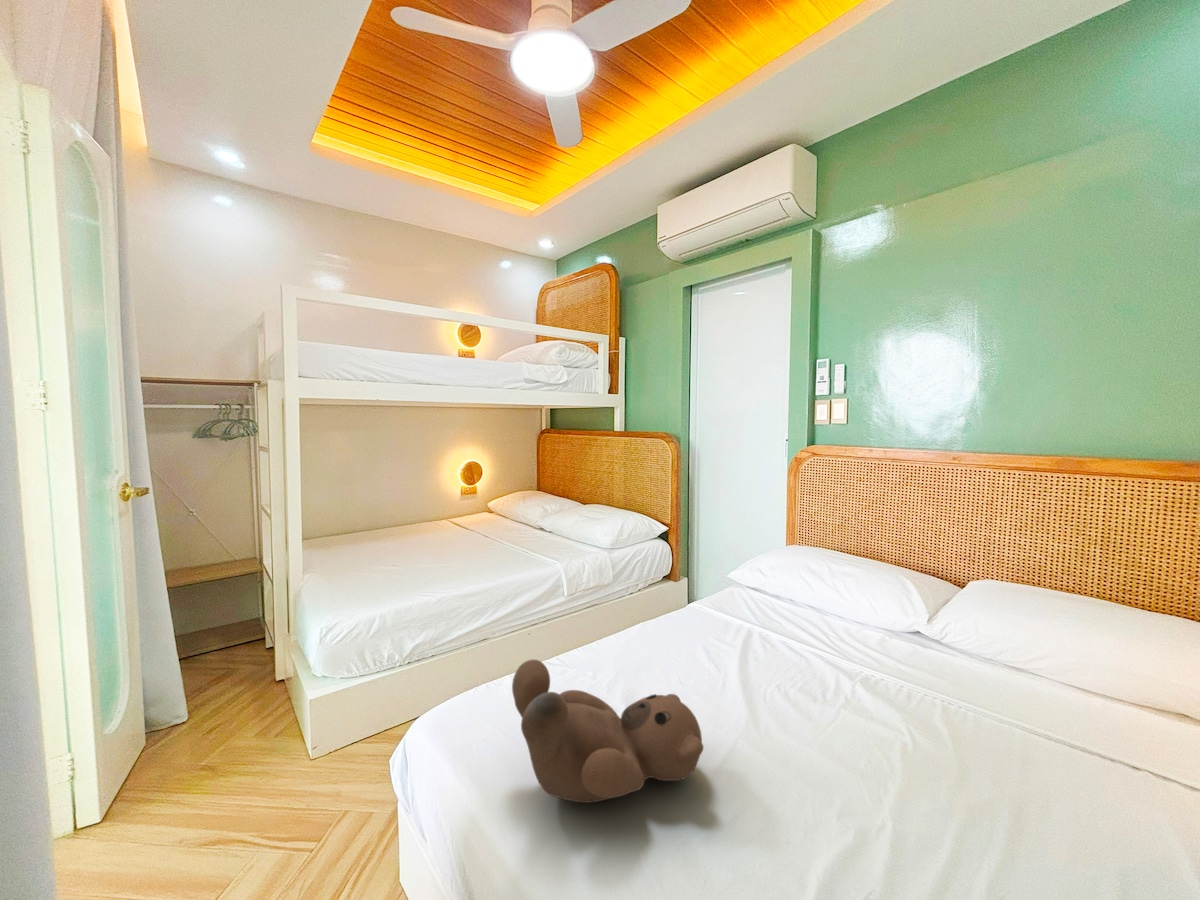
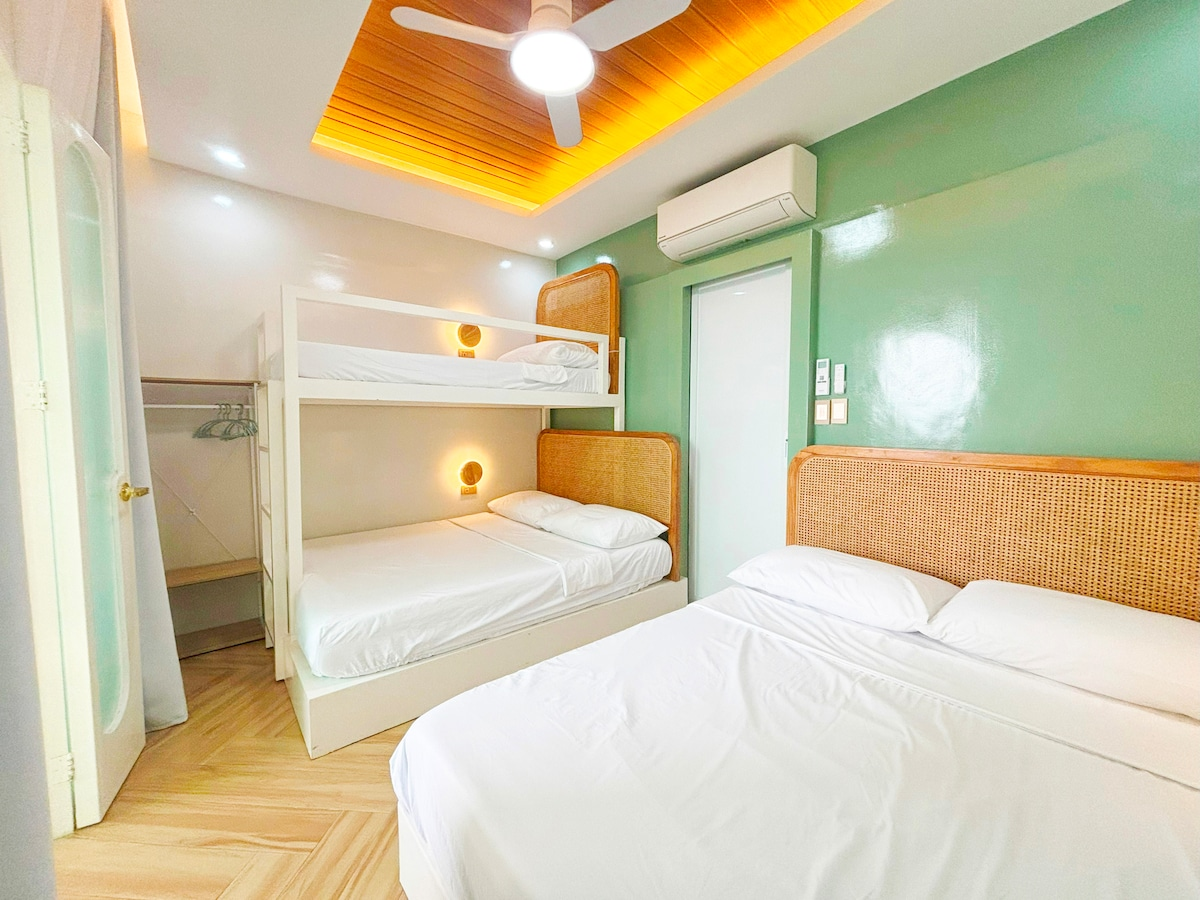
- teddy bear (610, 724)
